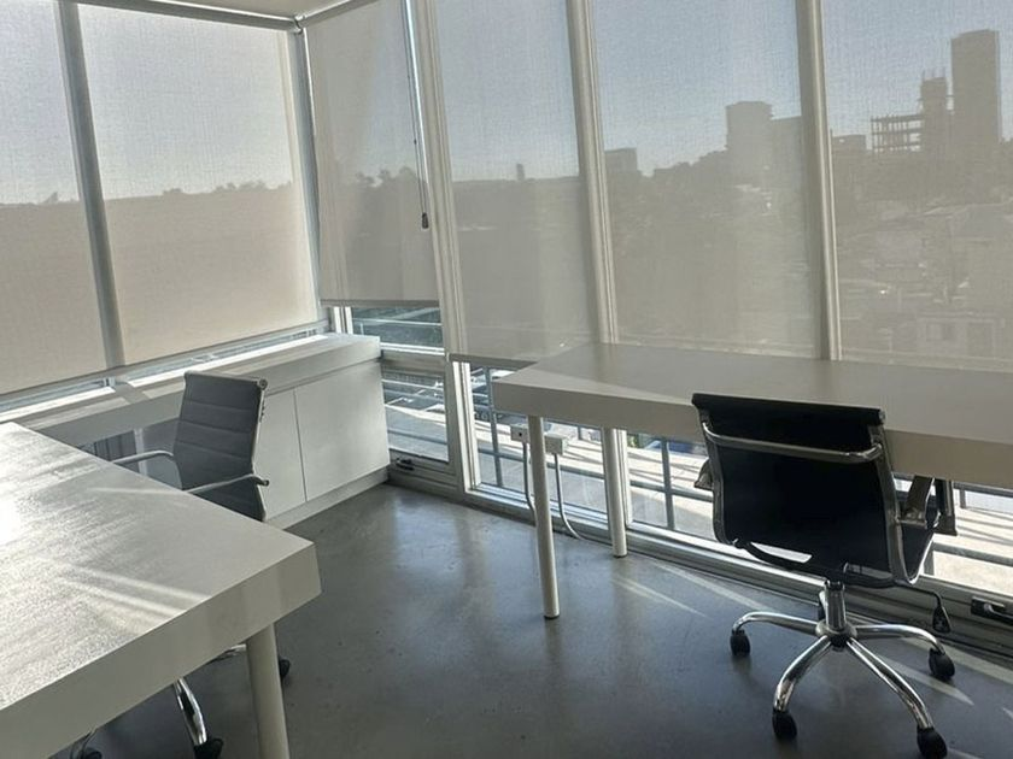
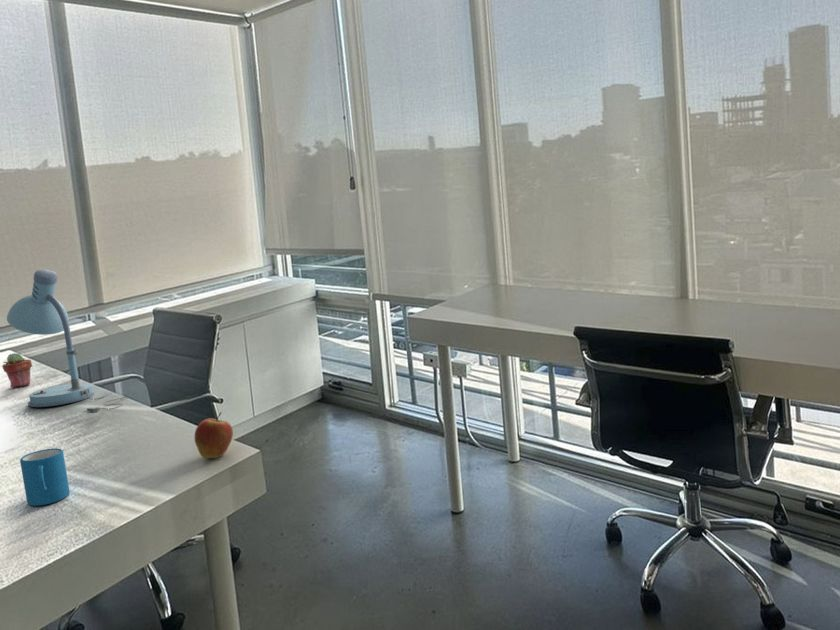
+ potted succulent (17, 369)
+ desk lamp (65, 335)
+ mug (44, 479)
+ apple (213, 435)
